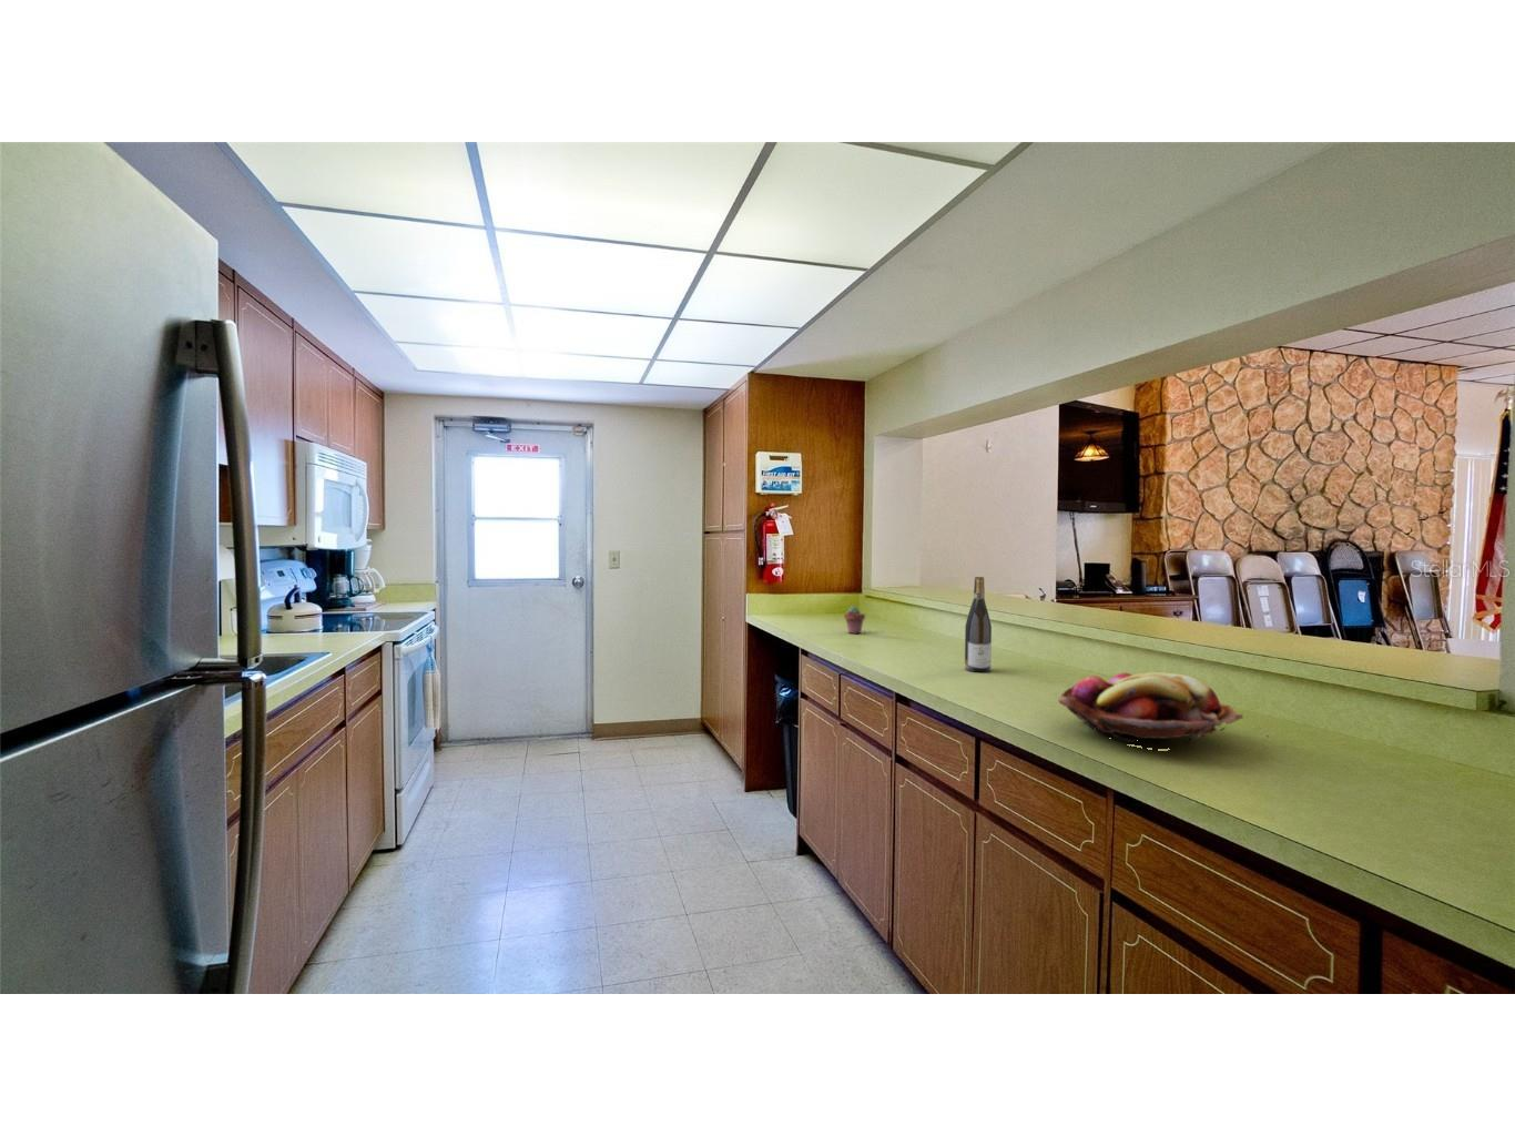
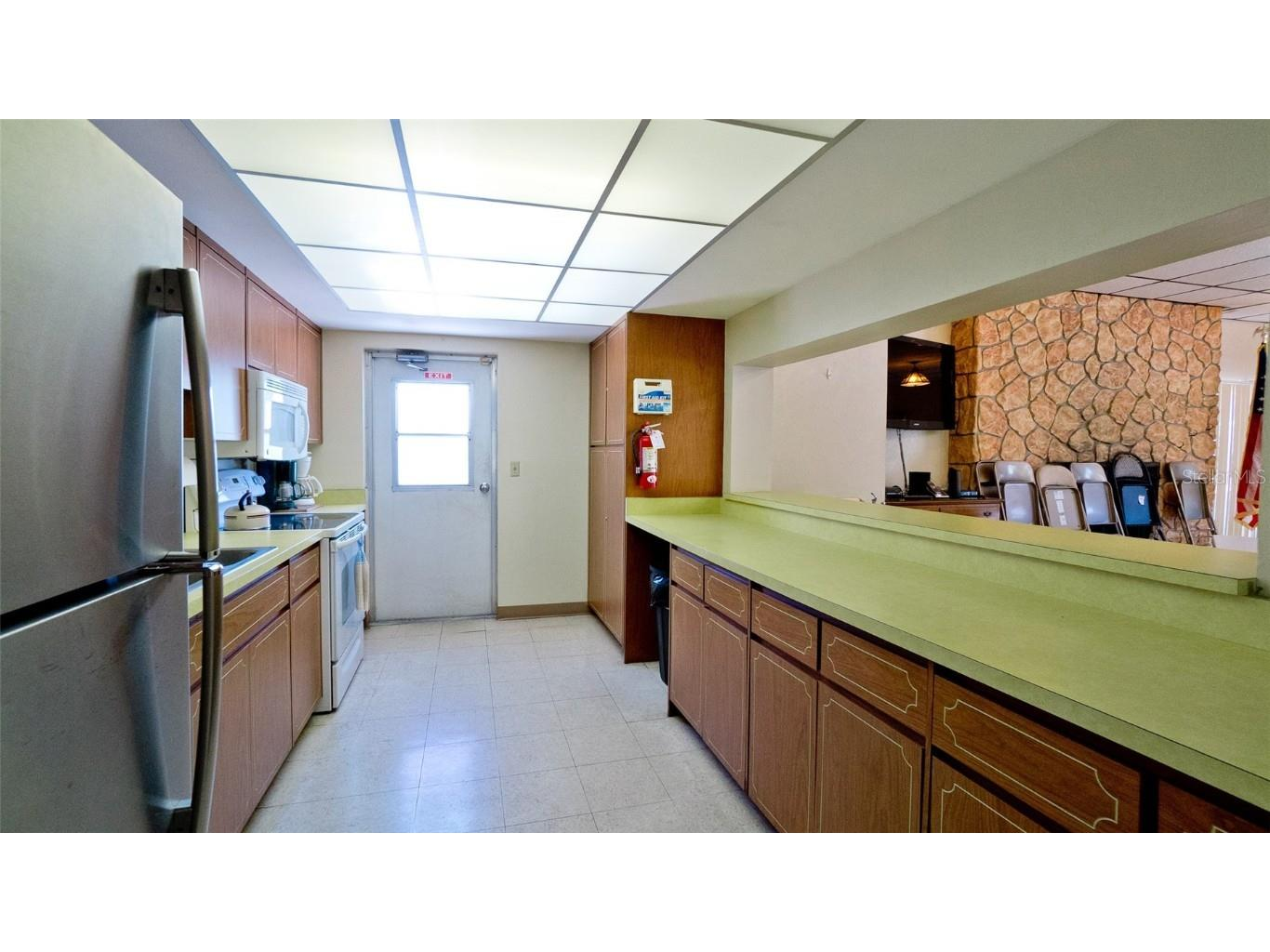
- potted succulent (854, 619)
- fruit basket (1144, 702)
- wine bottle (978, 623)
